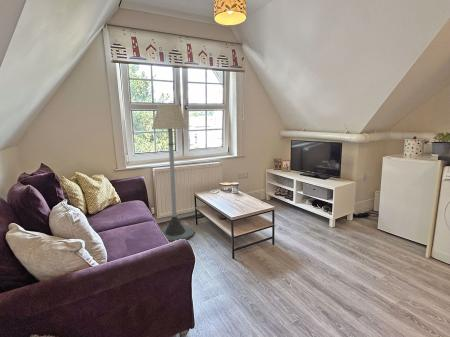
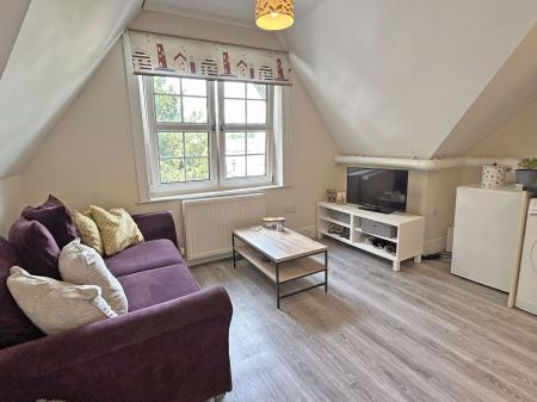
- floor lamp (172, 172)
